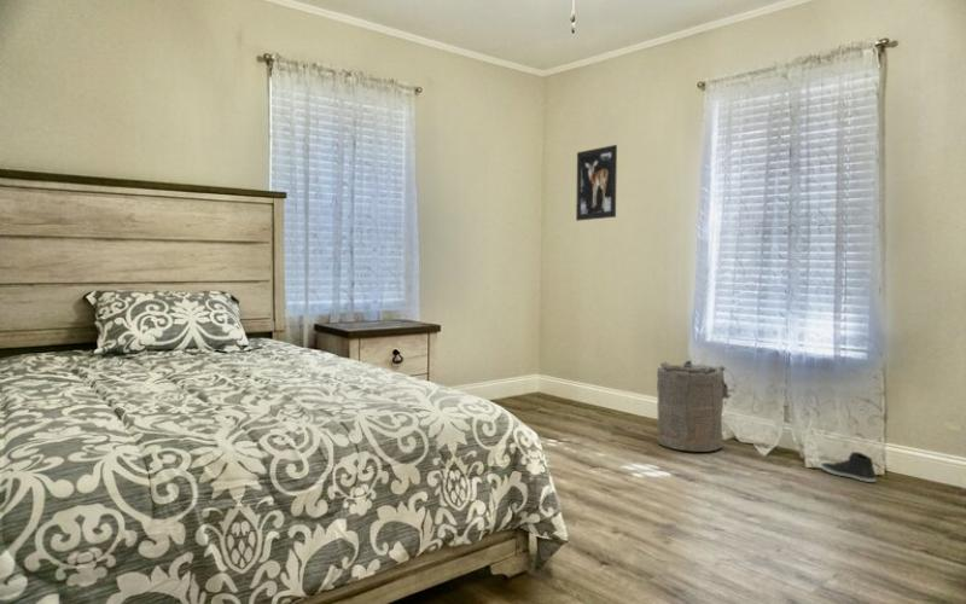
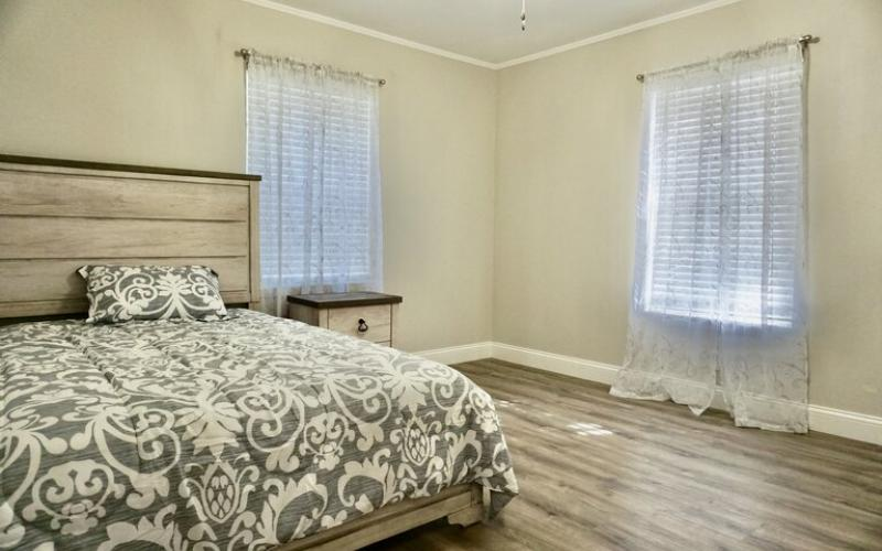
- laundry hamper (687, 401)
- wall art (595, 184)
- sneaker (848, 463)
